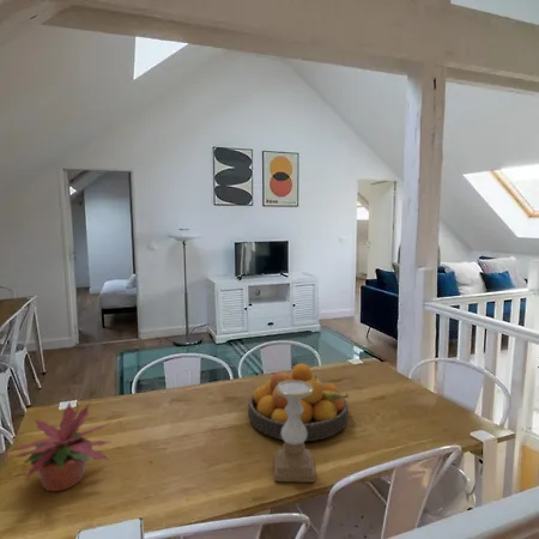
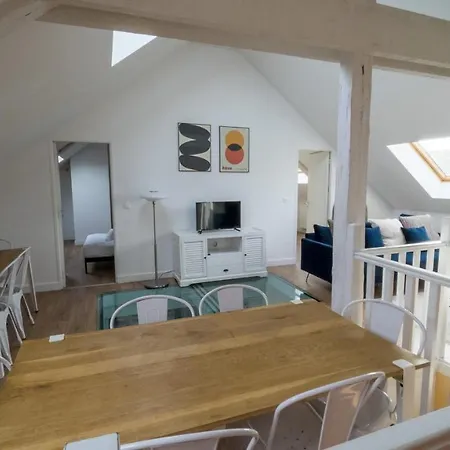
- potted plant (62, 441)
- candle holder (293, 428)
- fruit bowl (302, 399)
